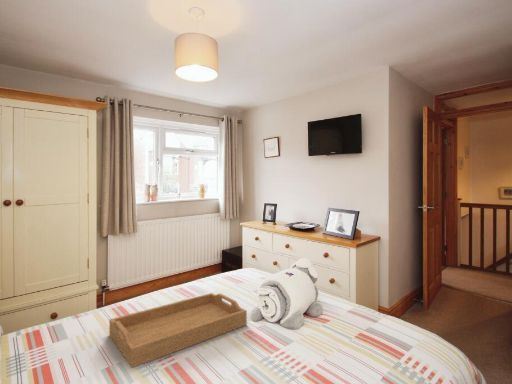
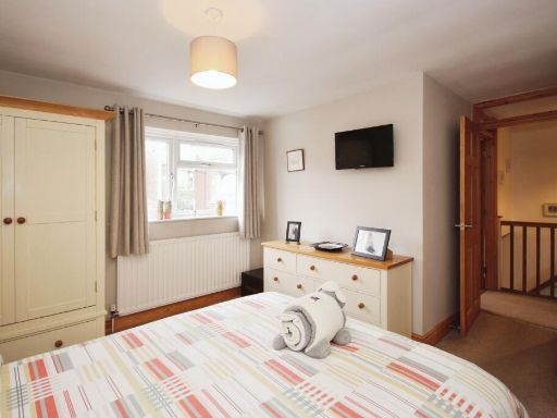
- serving tray (180, 319)
